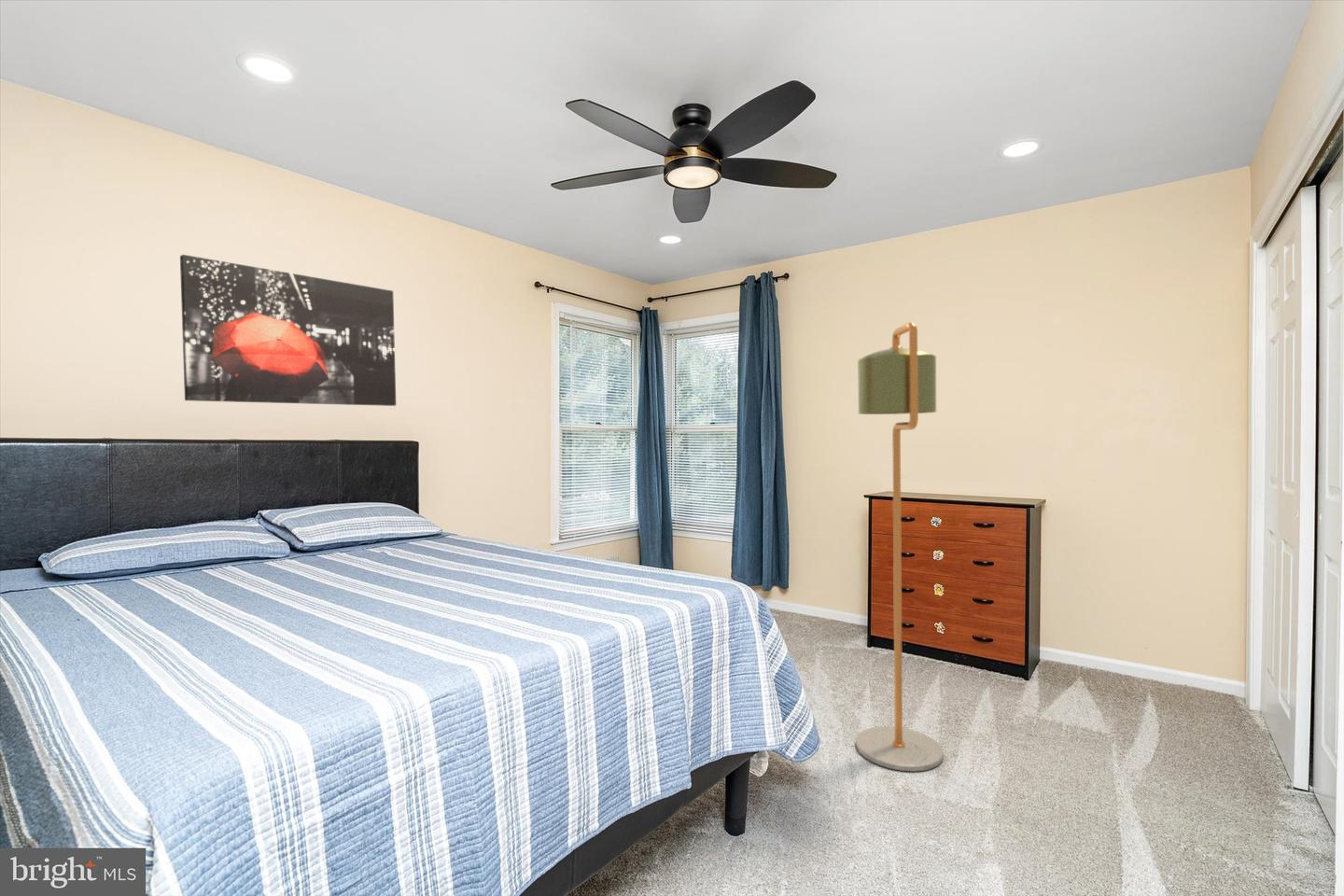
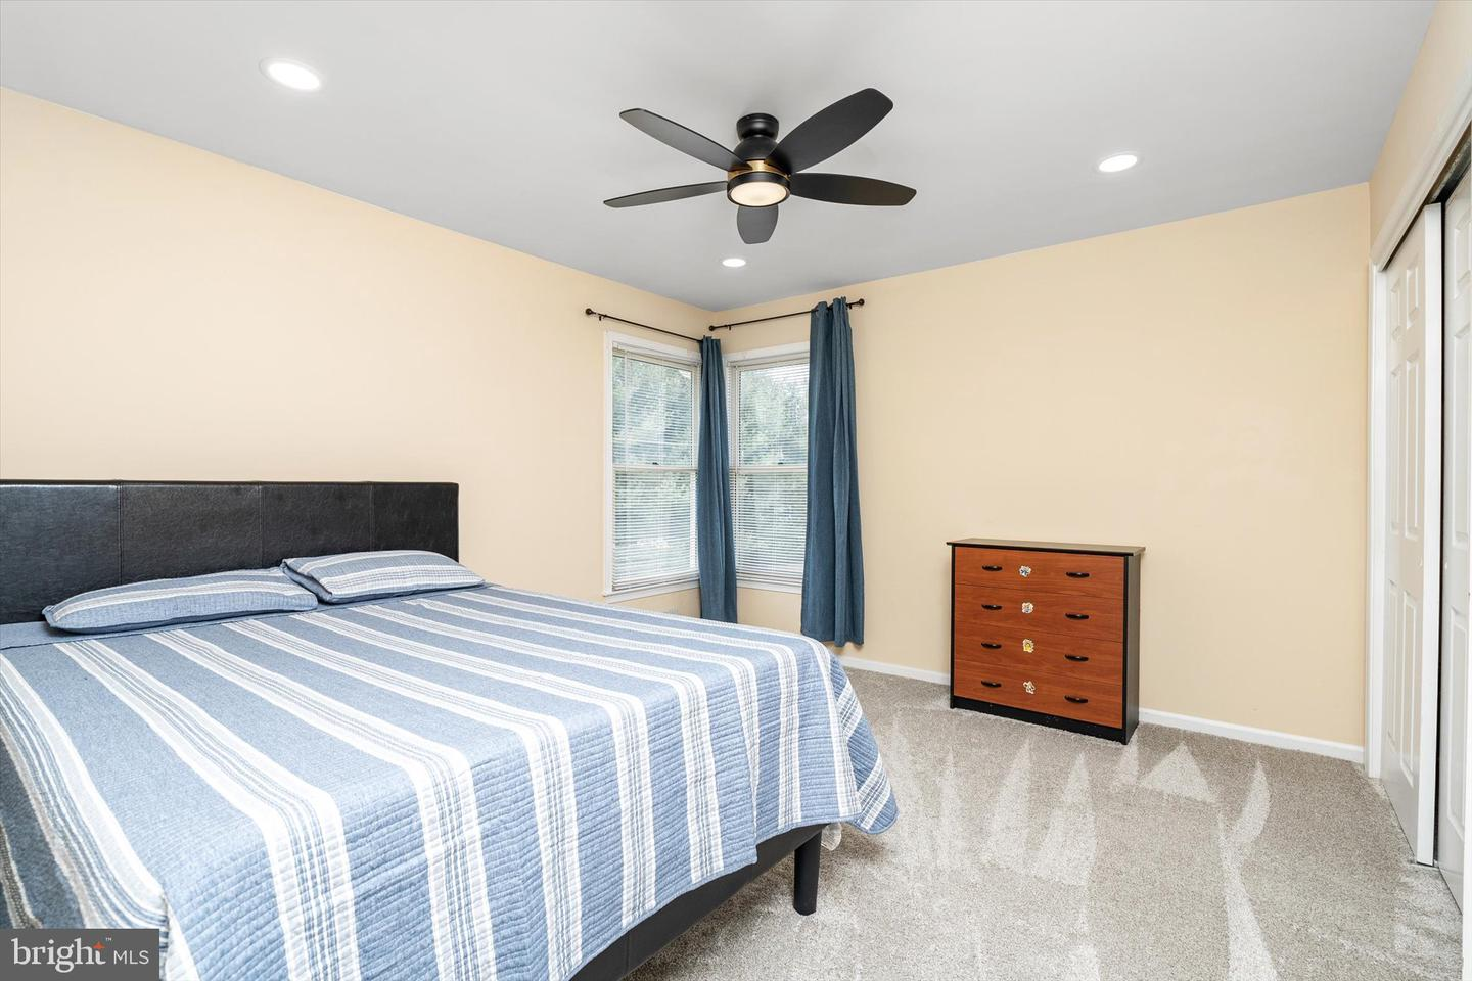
- floor lamp (899, 541)
- wall art (301, 339)
